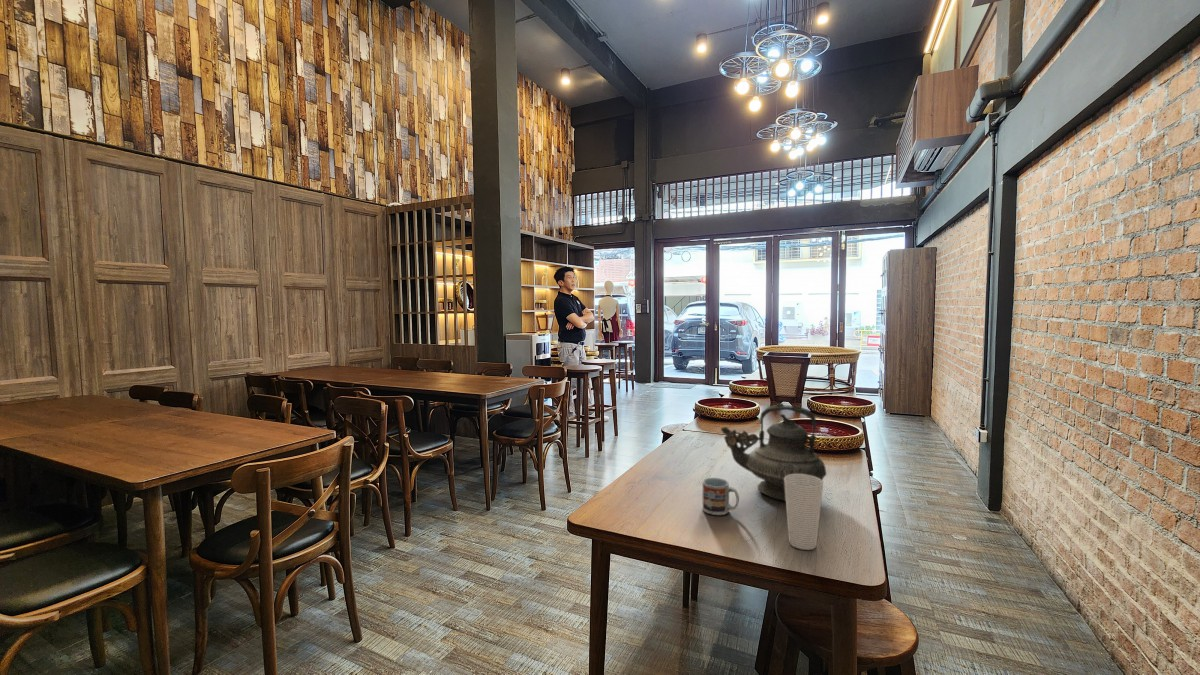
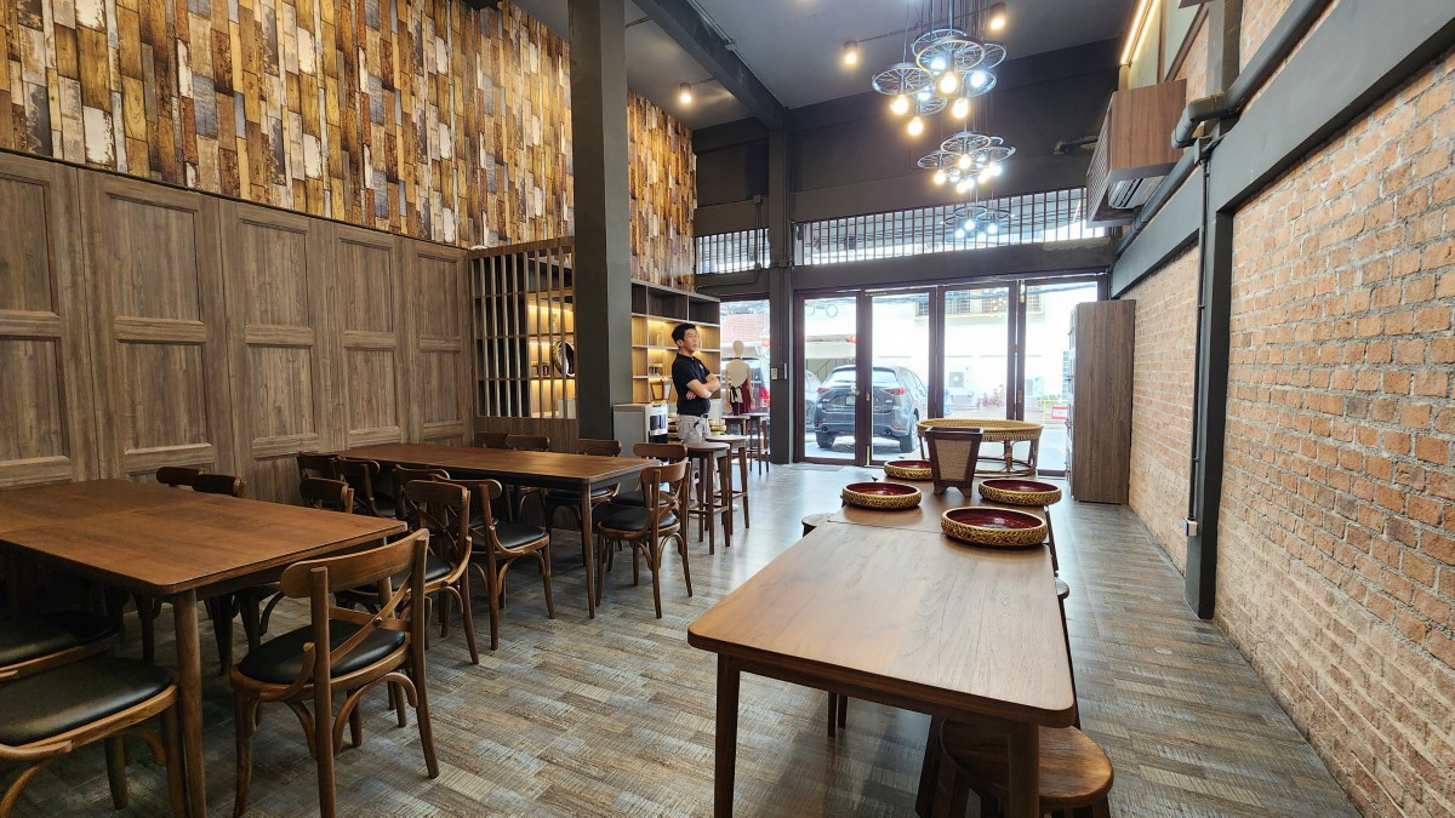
- cup (803, 511)
- cup (720, 496)
- teapot (772, 446)
